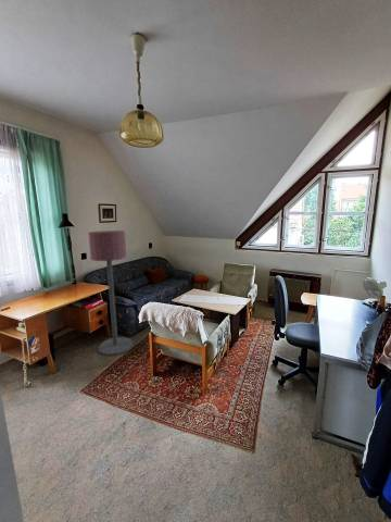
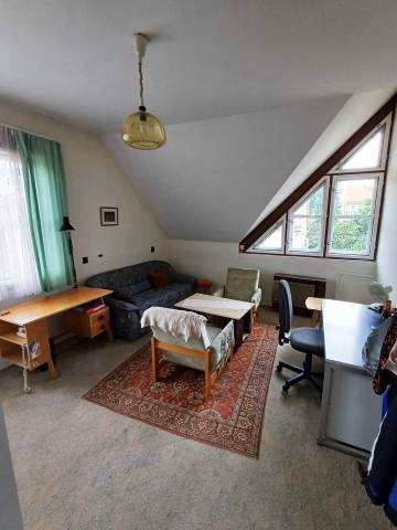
- floor lamp (111, 291)
